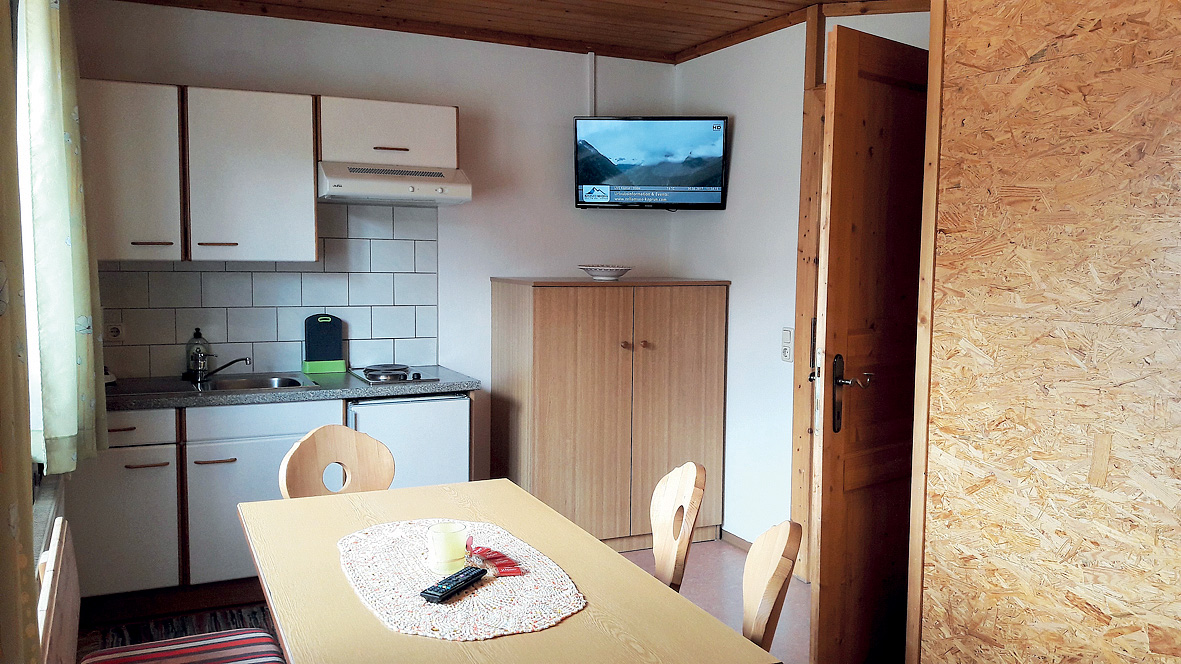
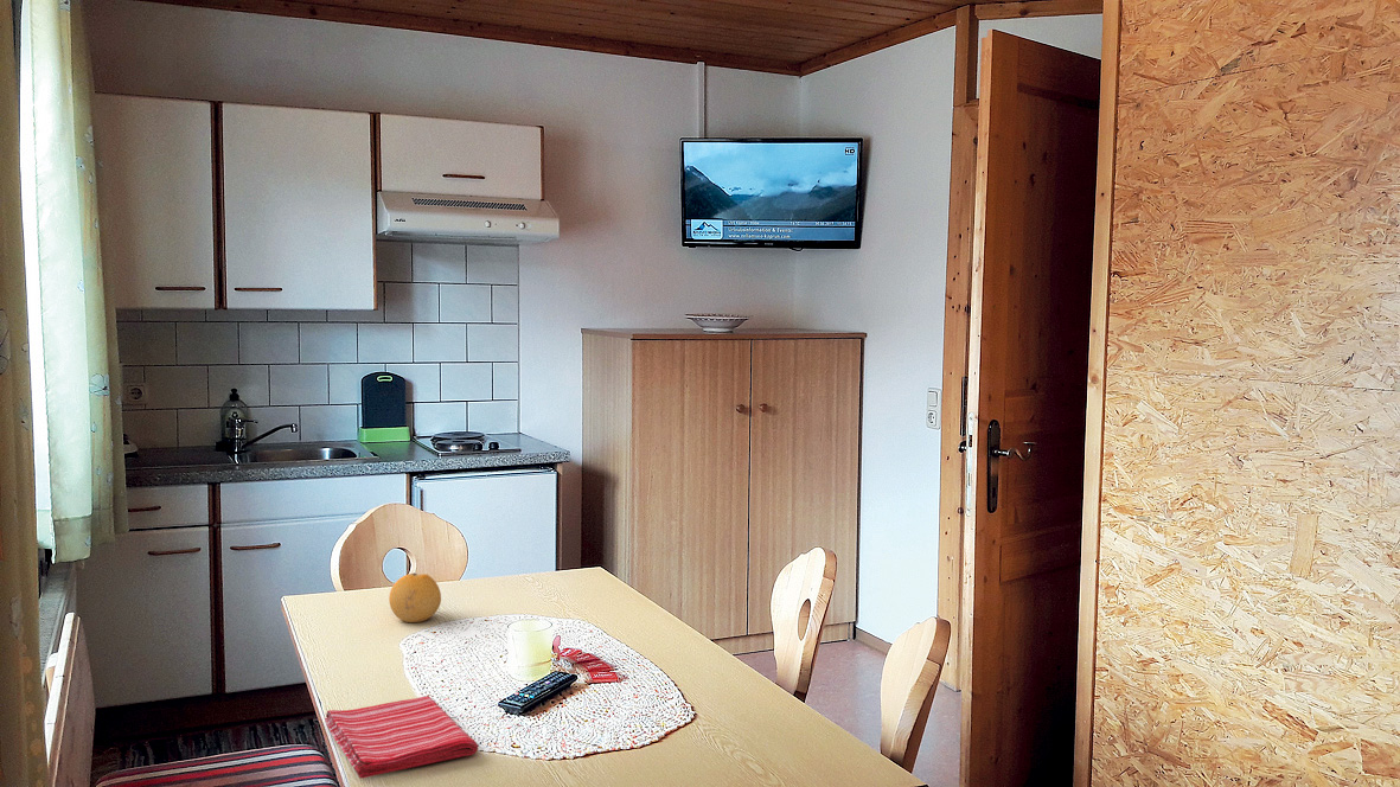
+ fruit (415, 597)
+ dish towel (398, 731)
